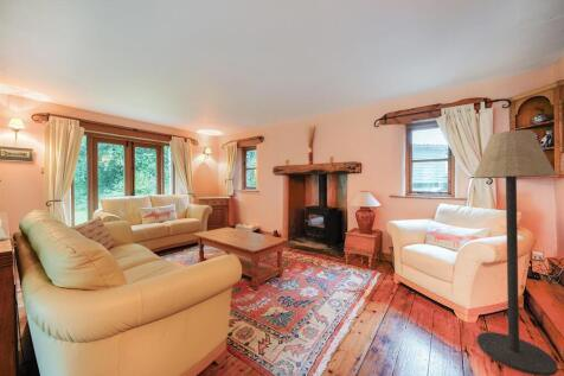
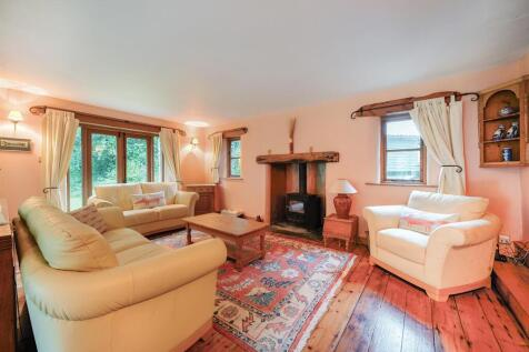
- floor lamp (512, 243)
